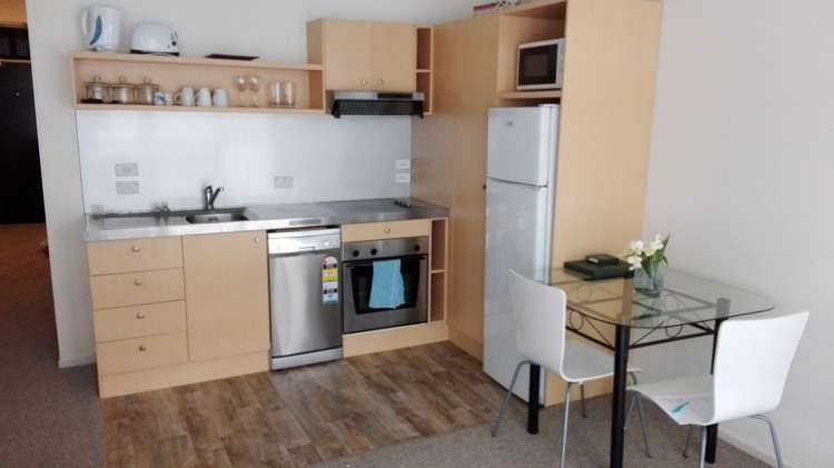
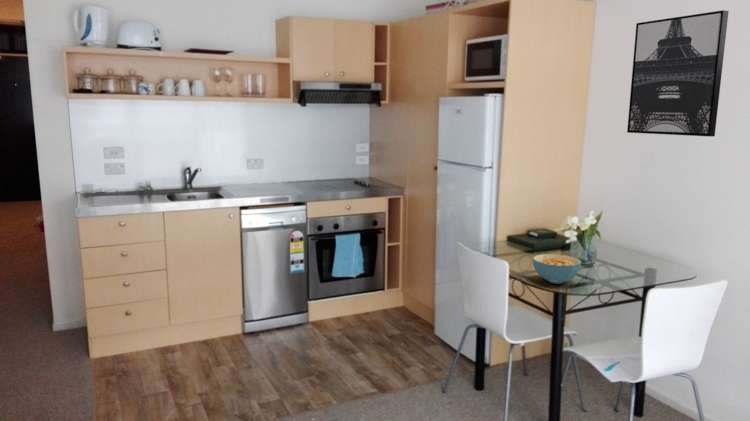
+ cereal bowl (556, 270)
+ wall art (673, 76)
